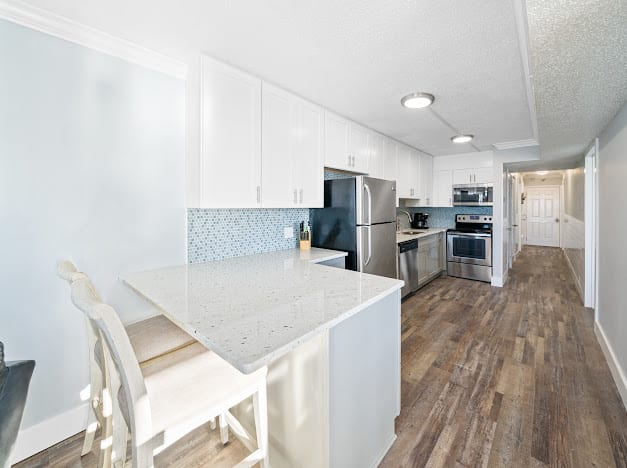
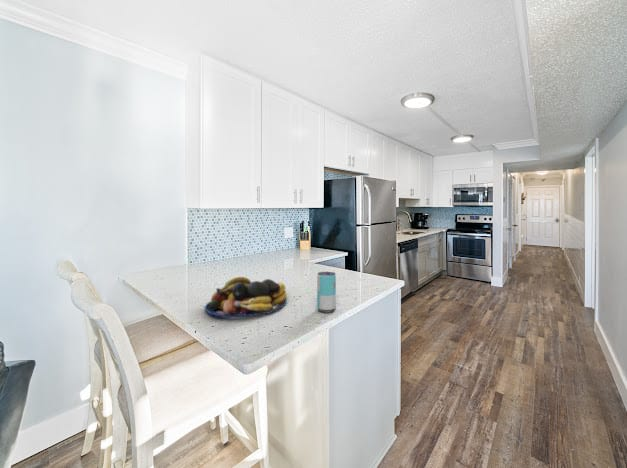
+ beverage can (326, 291)
+ fruit bowl (246, 290)
